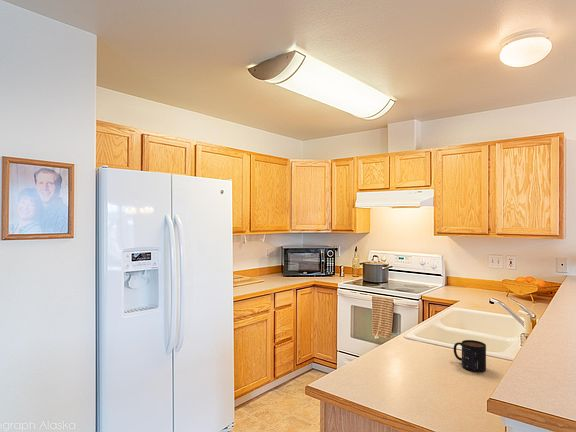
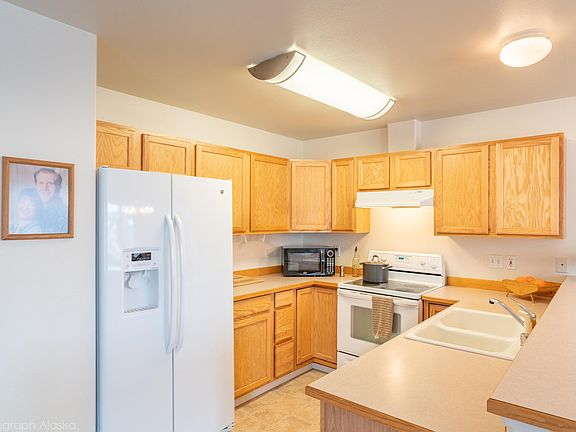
- mug (468, 353)
